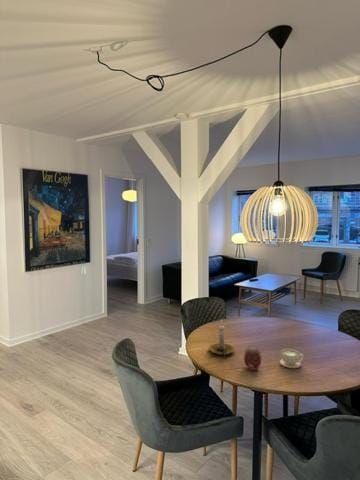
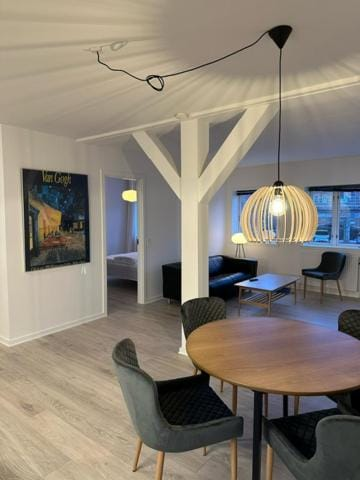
- coffee cup (291, 358)
- alarm clock (252, 357)
- candle holder (221, 334)
